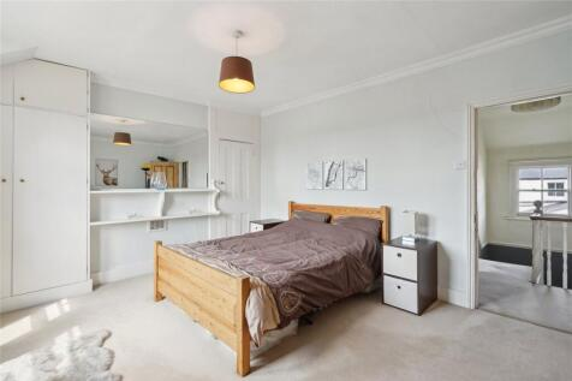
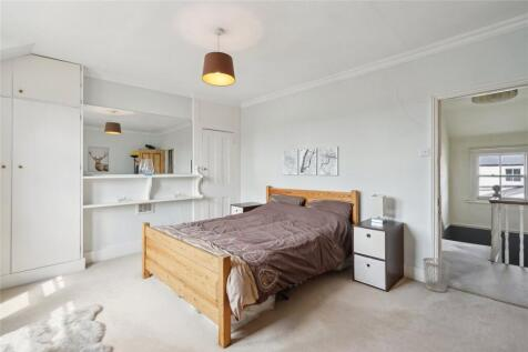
+ wastebasket (436, 274)
